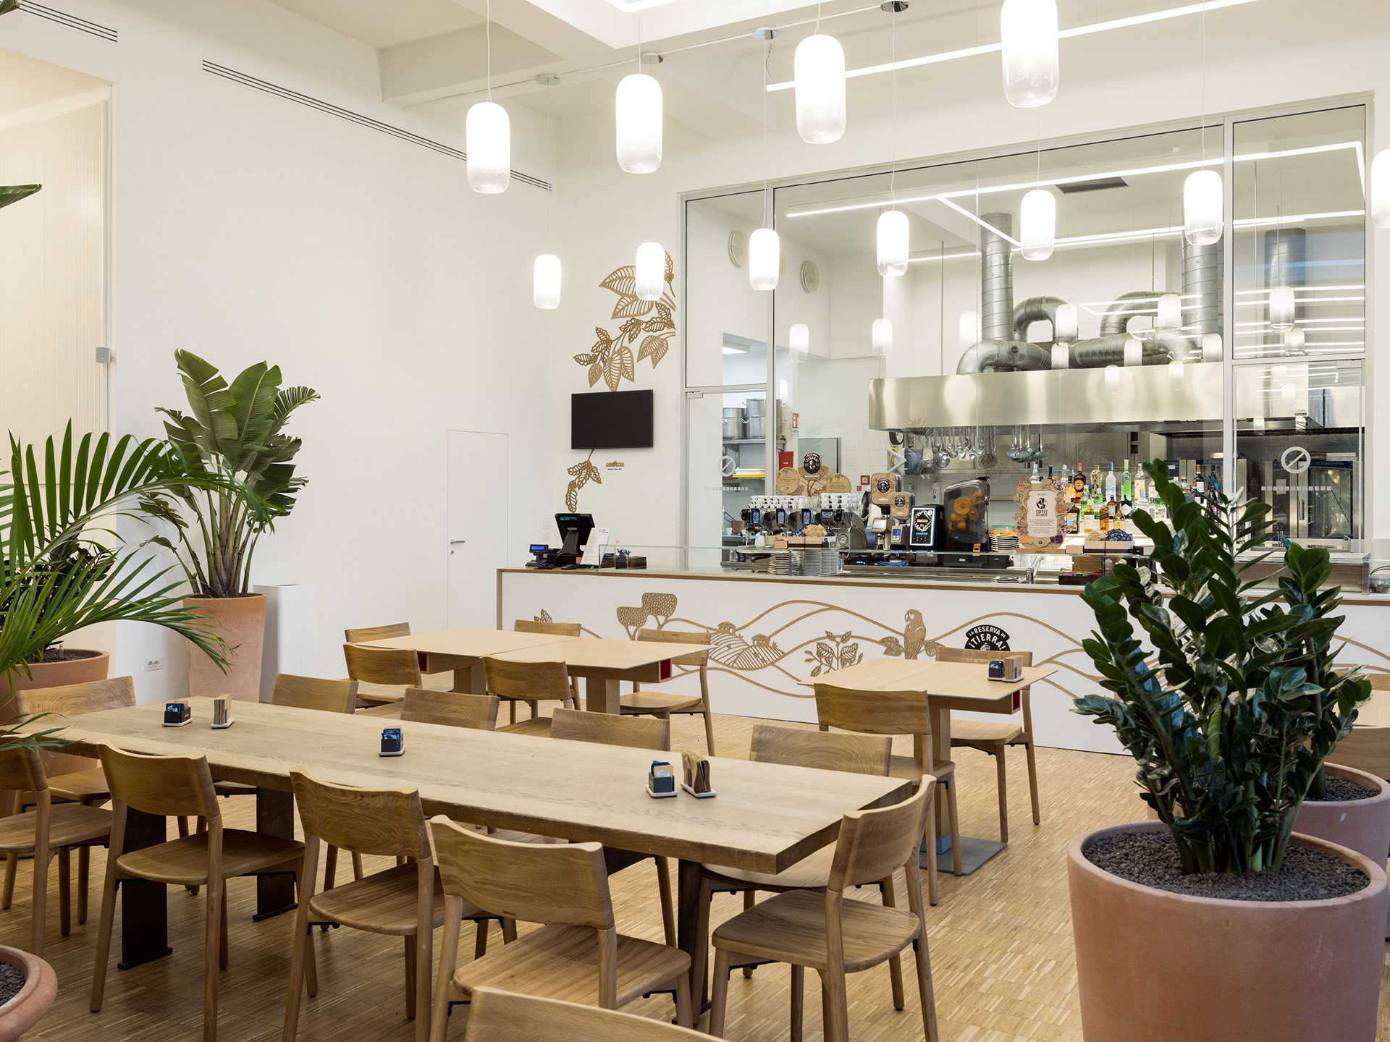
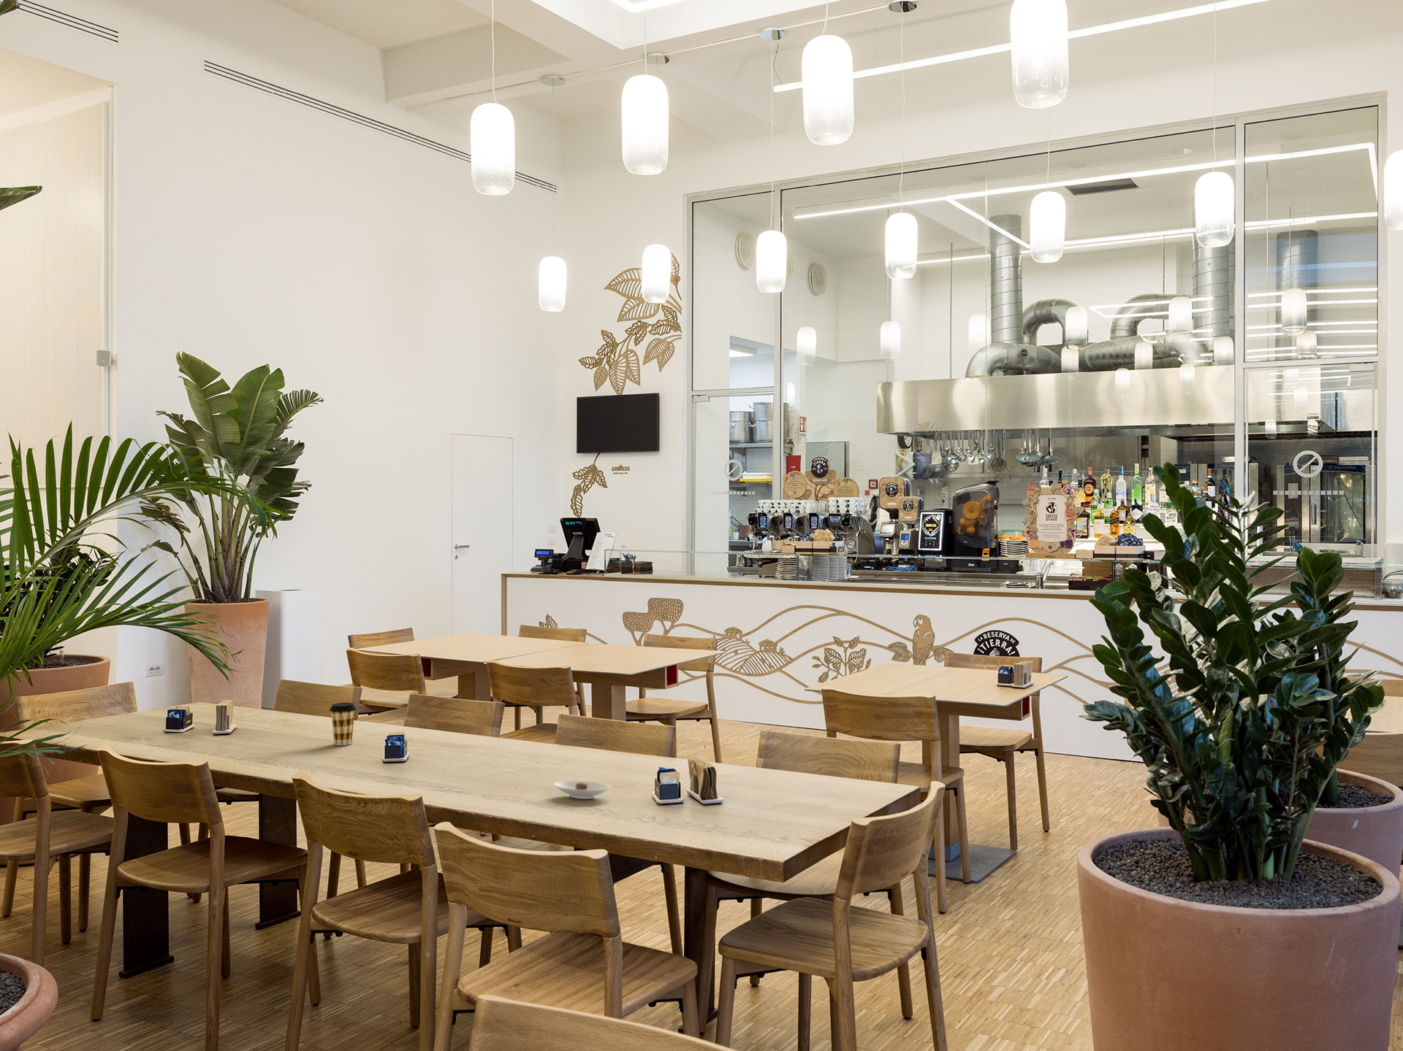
+ coffee cup (342, 724)
+ saucer (582, 789)
